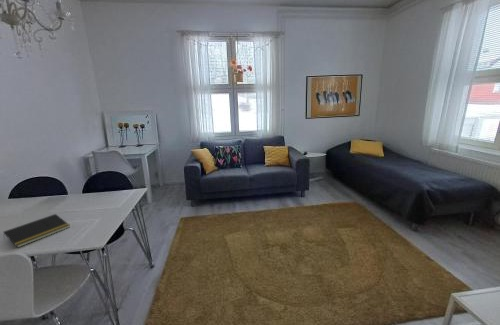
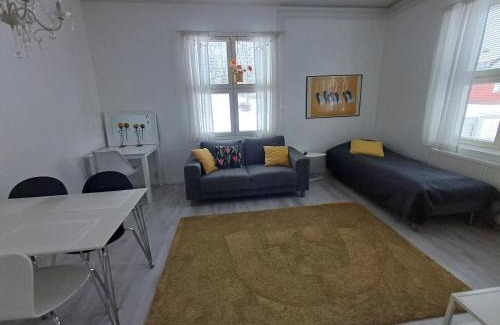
- notepad (38, 229)
